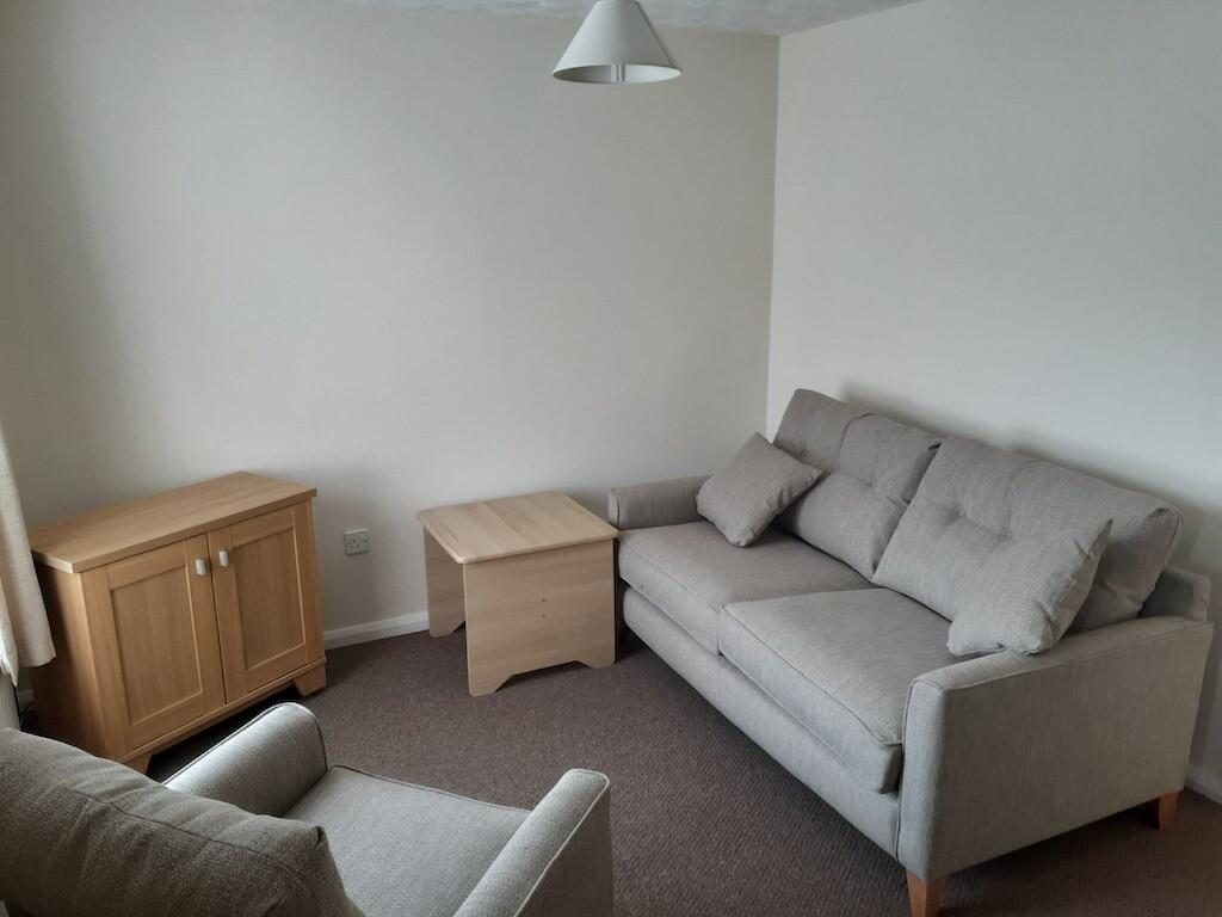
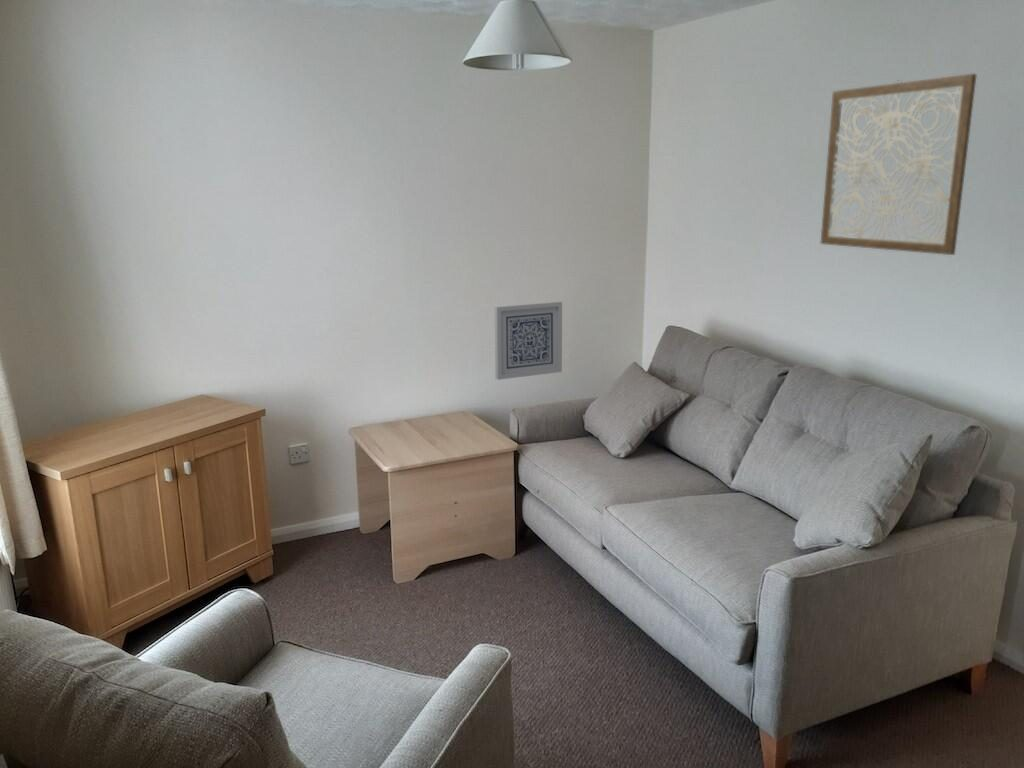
+ wall art (896, 164)
+ wall art (529, 340)
